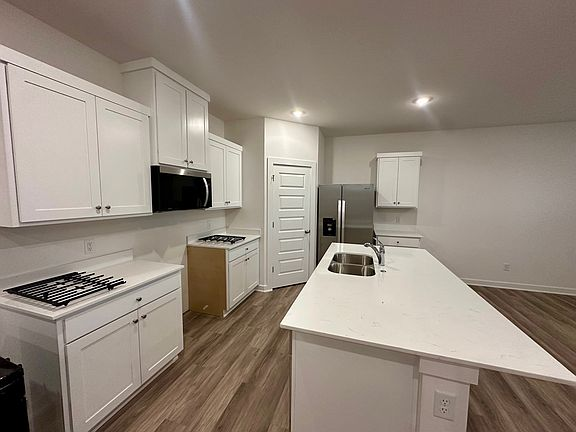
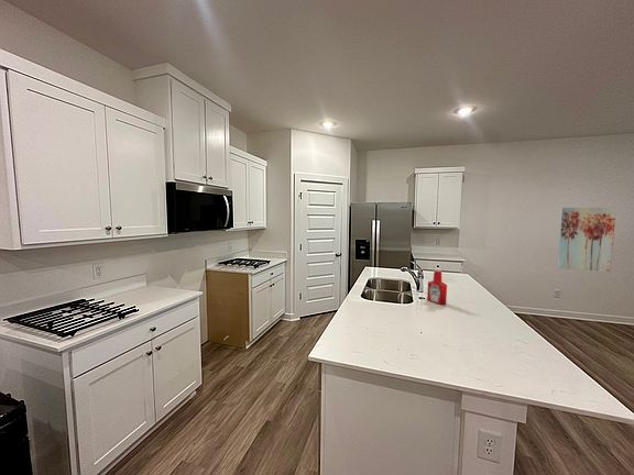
+ soap bottle (437, 285)
+ wall art (586, 239)
